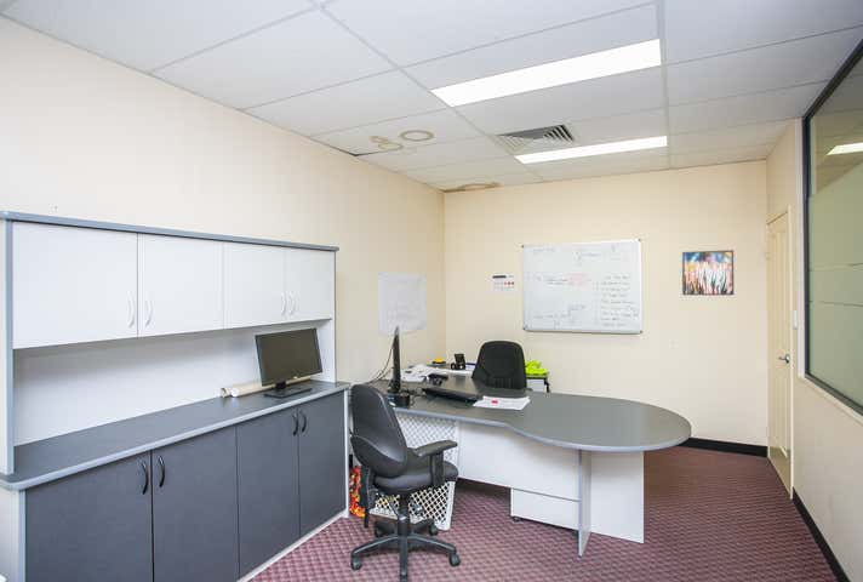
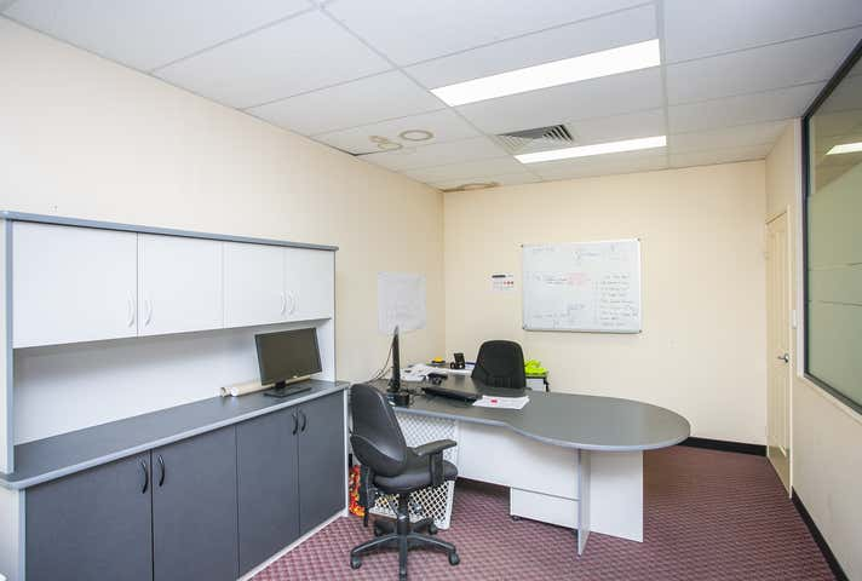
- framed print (707, 273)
